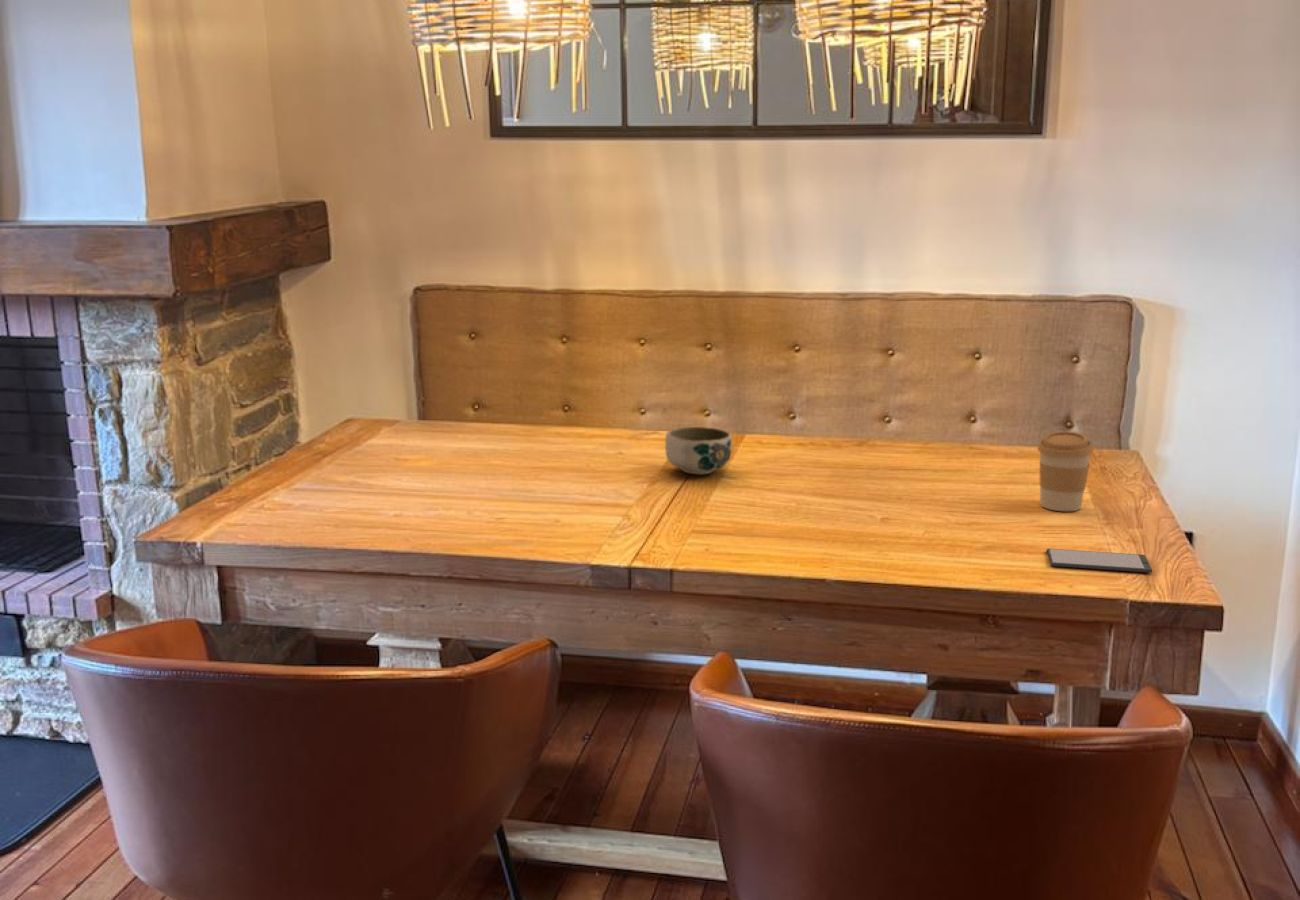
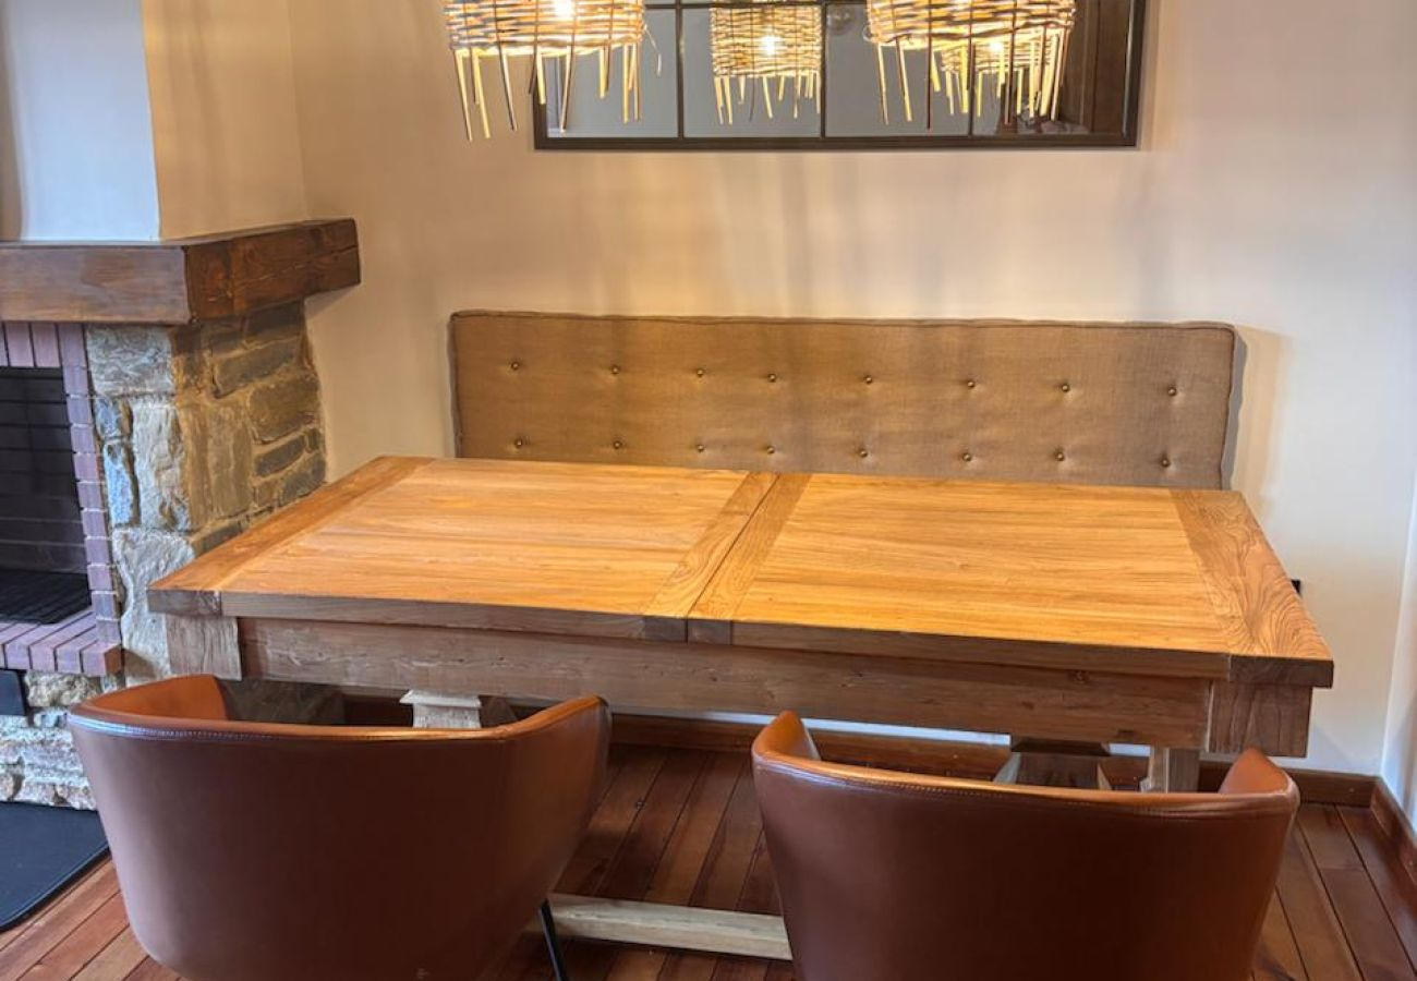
- coffee cup (1063, 470)
- bowl (698, 451)
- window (1097, 559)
